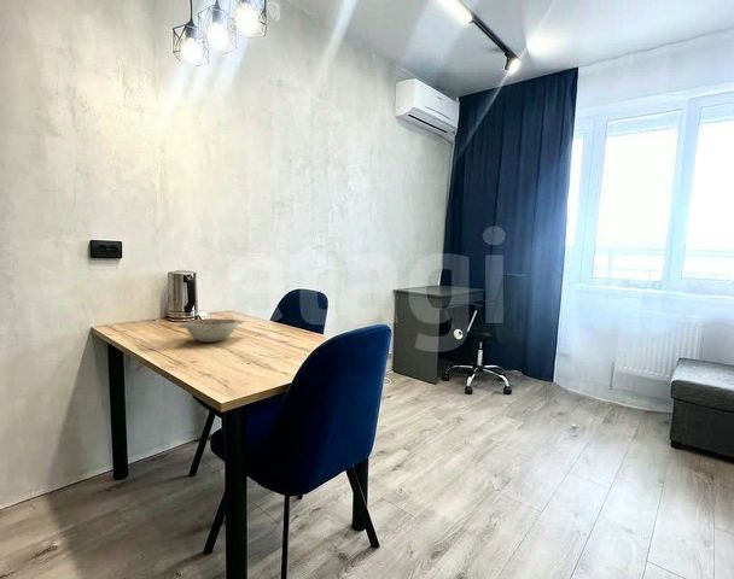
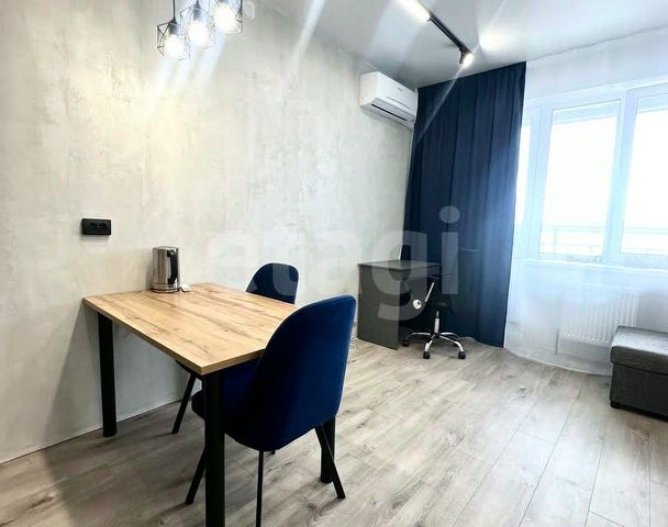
- decorative bowl (211, 329)
